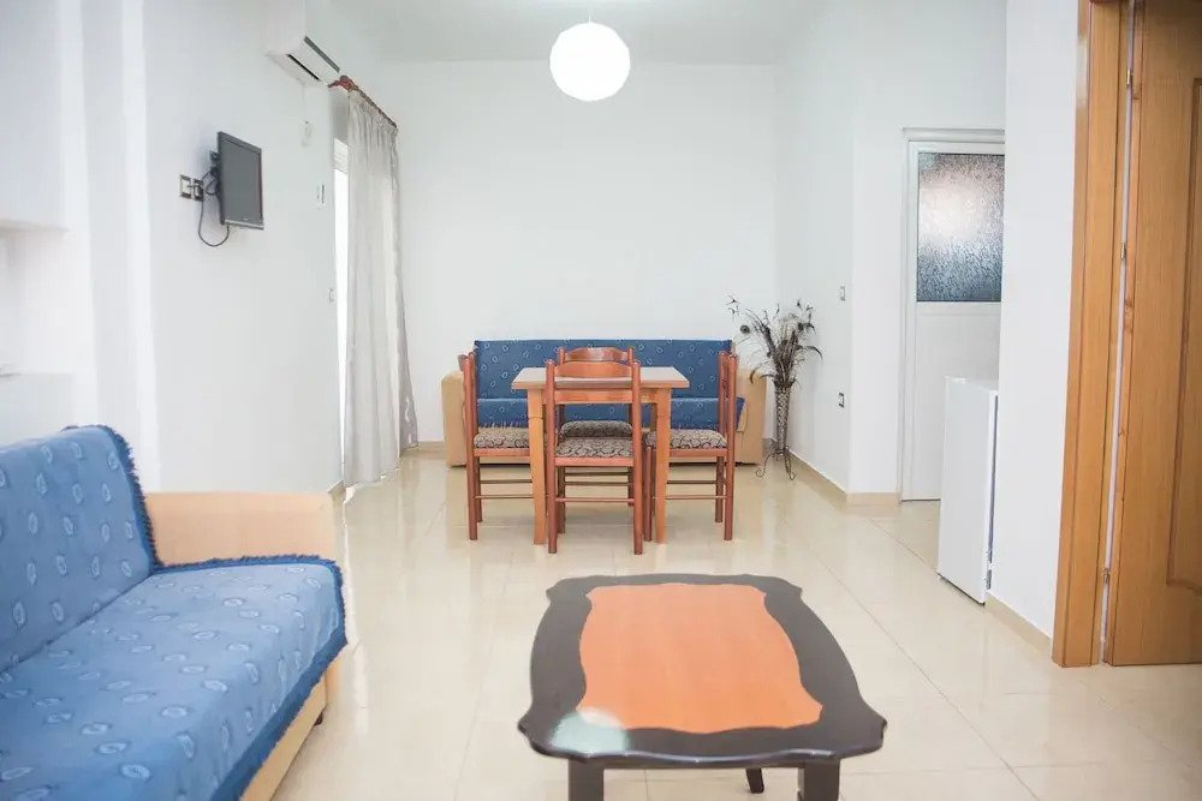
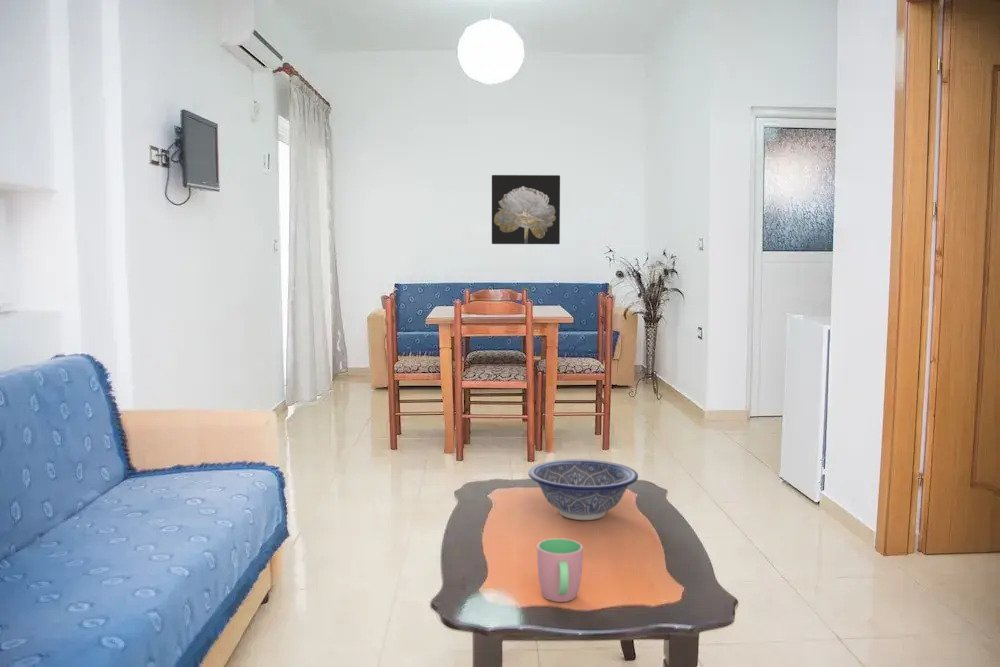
+ cup (560, 573)
+ wall art (525, 209)
+ decorative bowl (582, 492)
